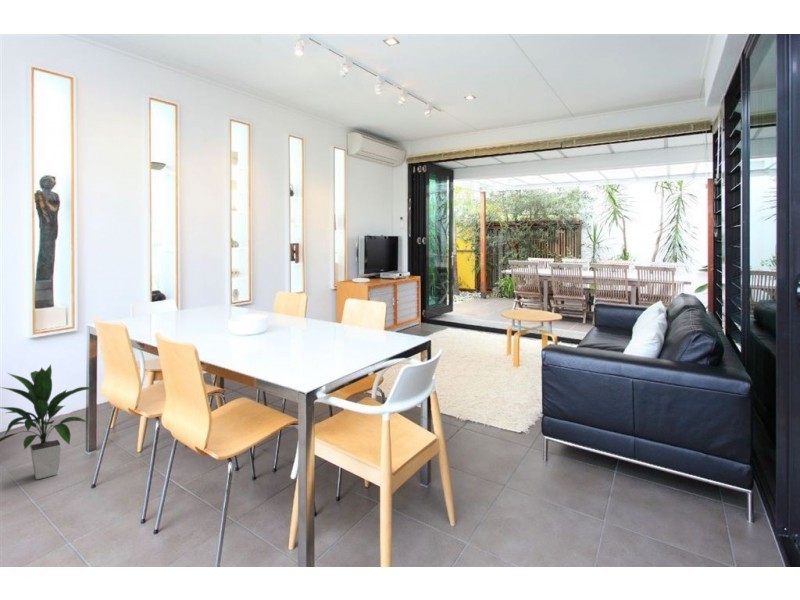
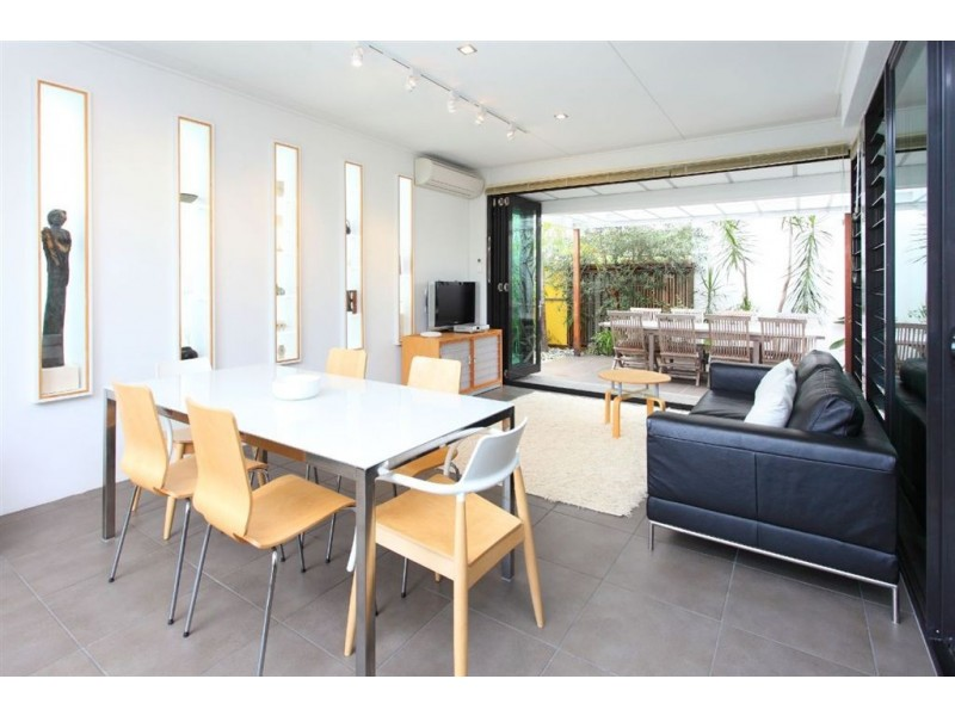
- indoor plant (39, 419)
